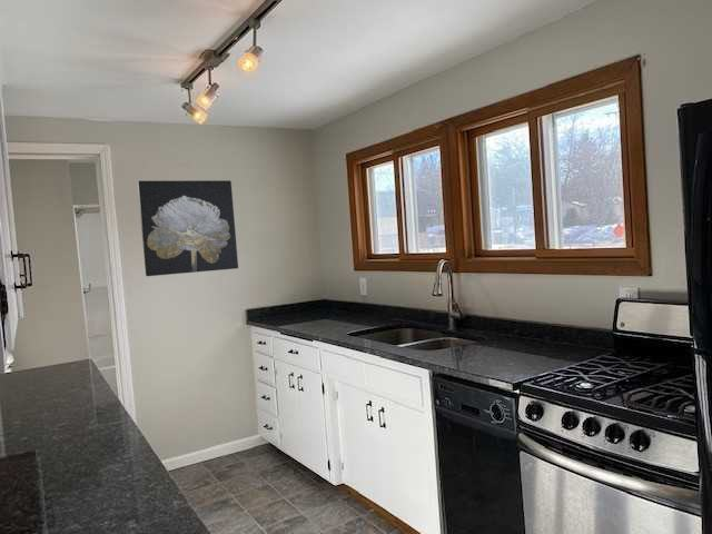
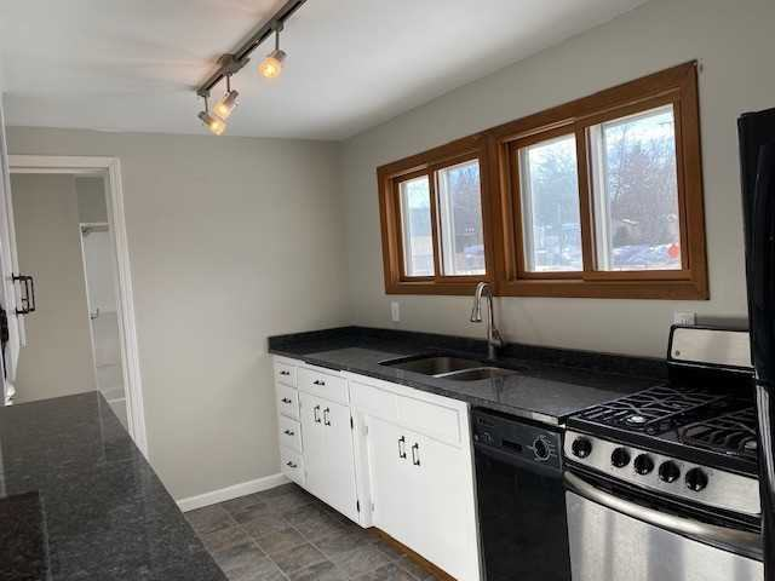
- wall art (189, 226)
